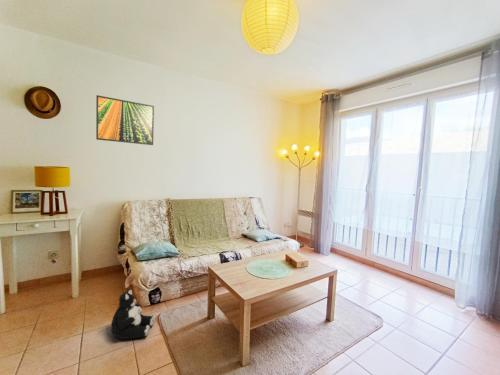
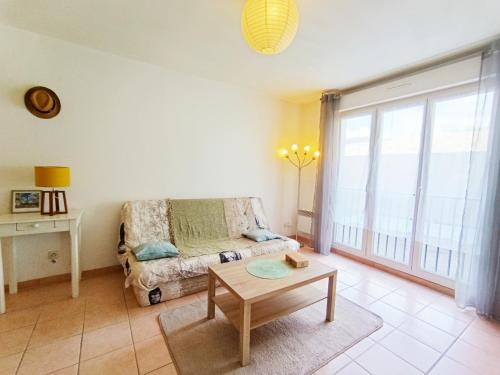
- plush toy (132, 311)
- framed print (126, 121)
